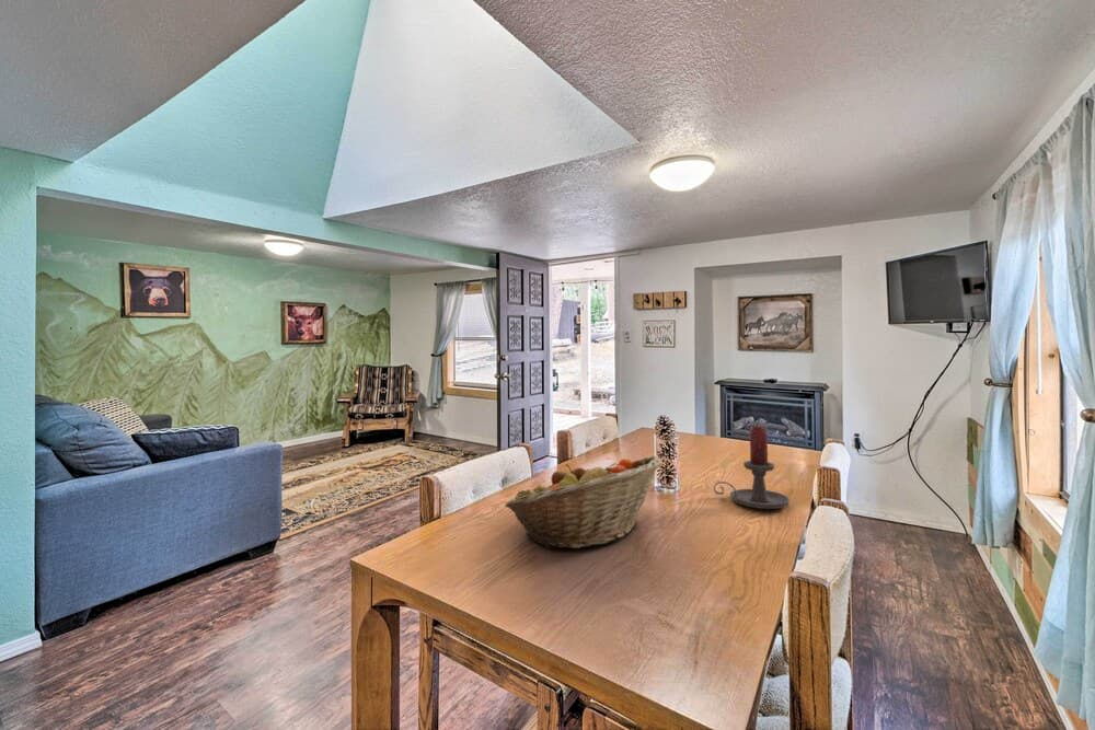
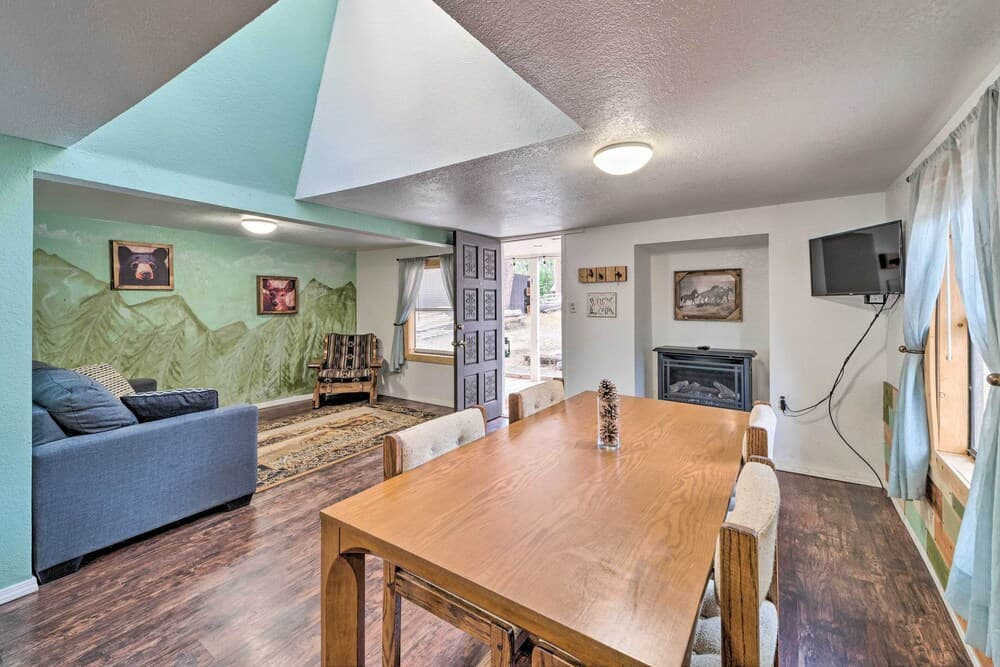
- candle holder (750, 463)
- fruit basket (587, 493)
